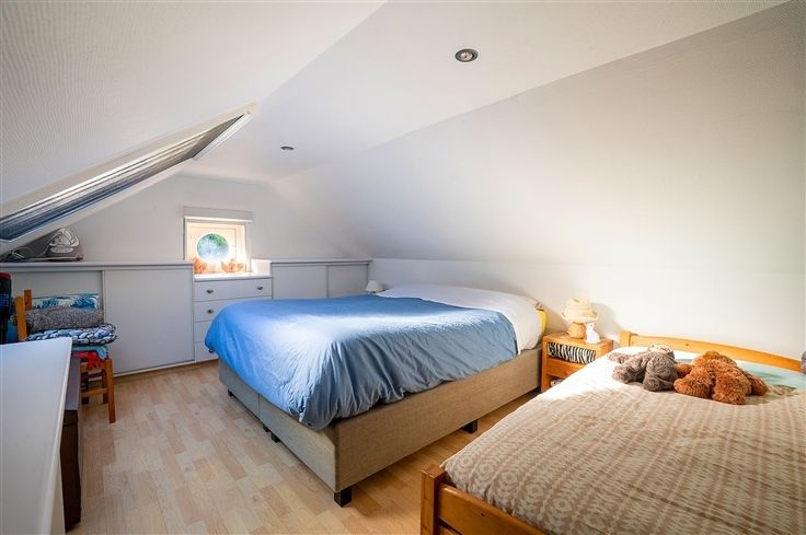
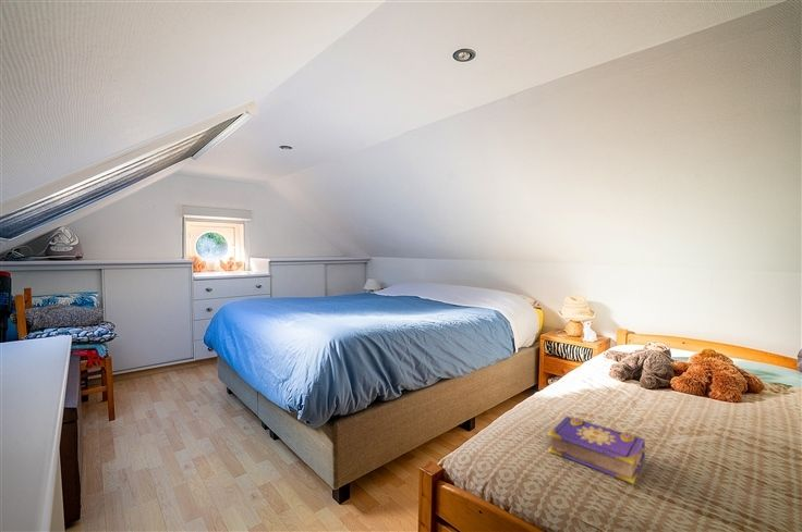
+ book (595, 443)
